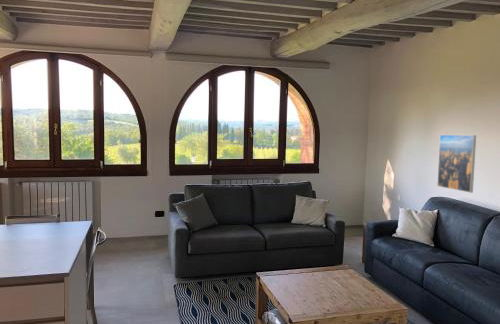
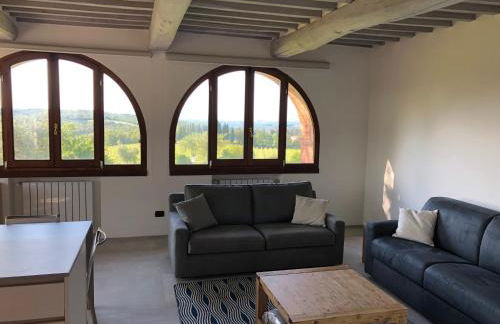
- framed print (455, 162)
